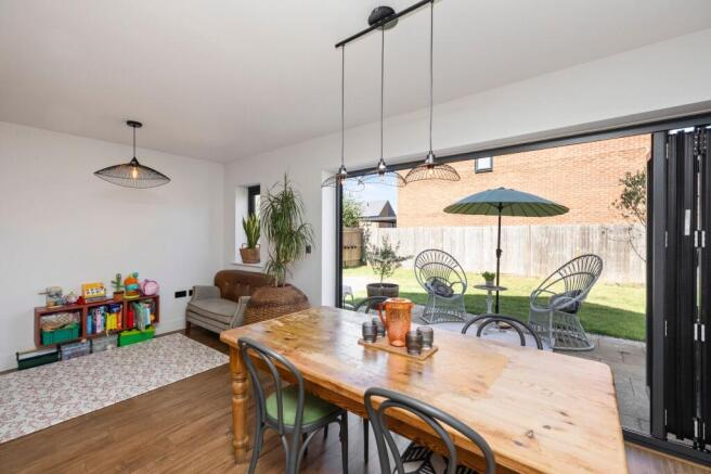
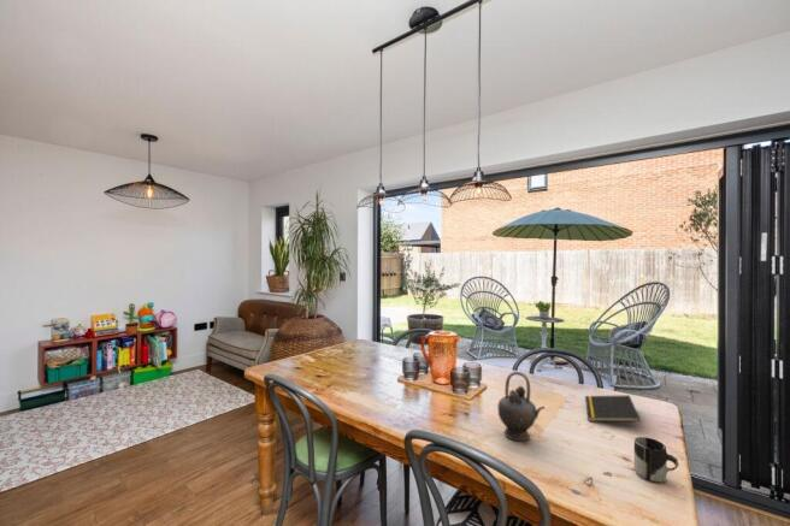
+ teapot (520, 404)
+ cup (655, 460)
+ notepad (609, 407)
